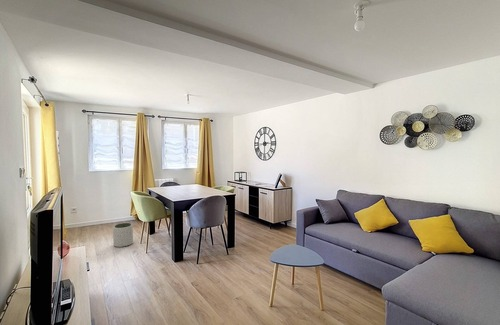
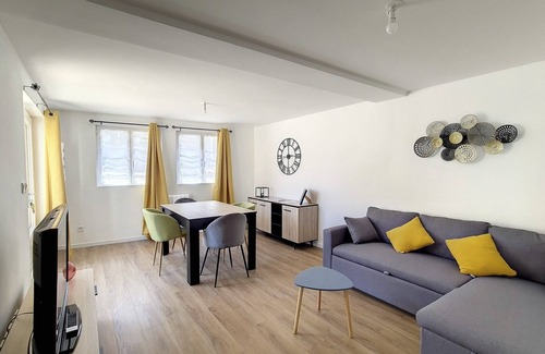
- plant pot (123, 234)
